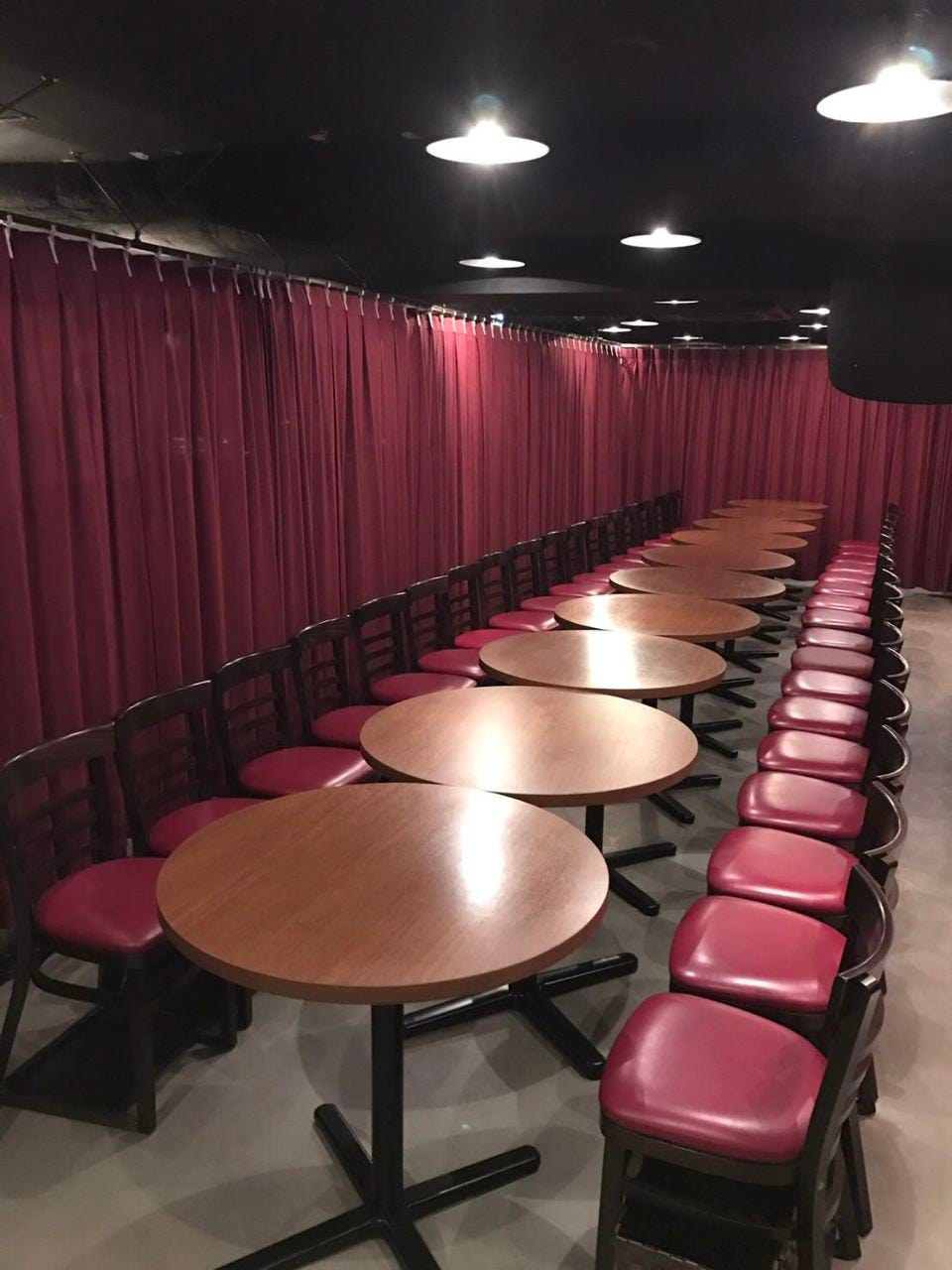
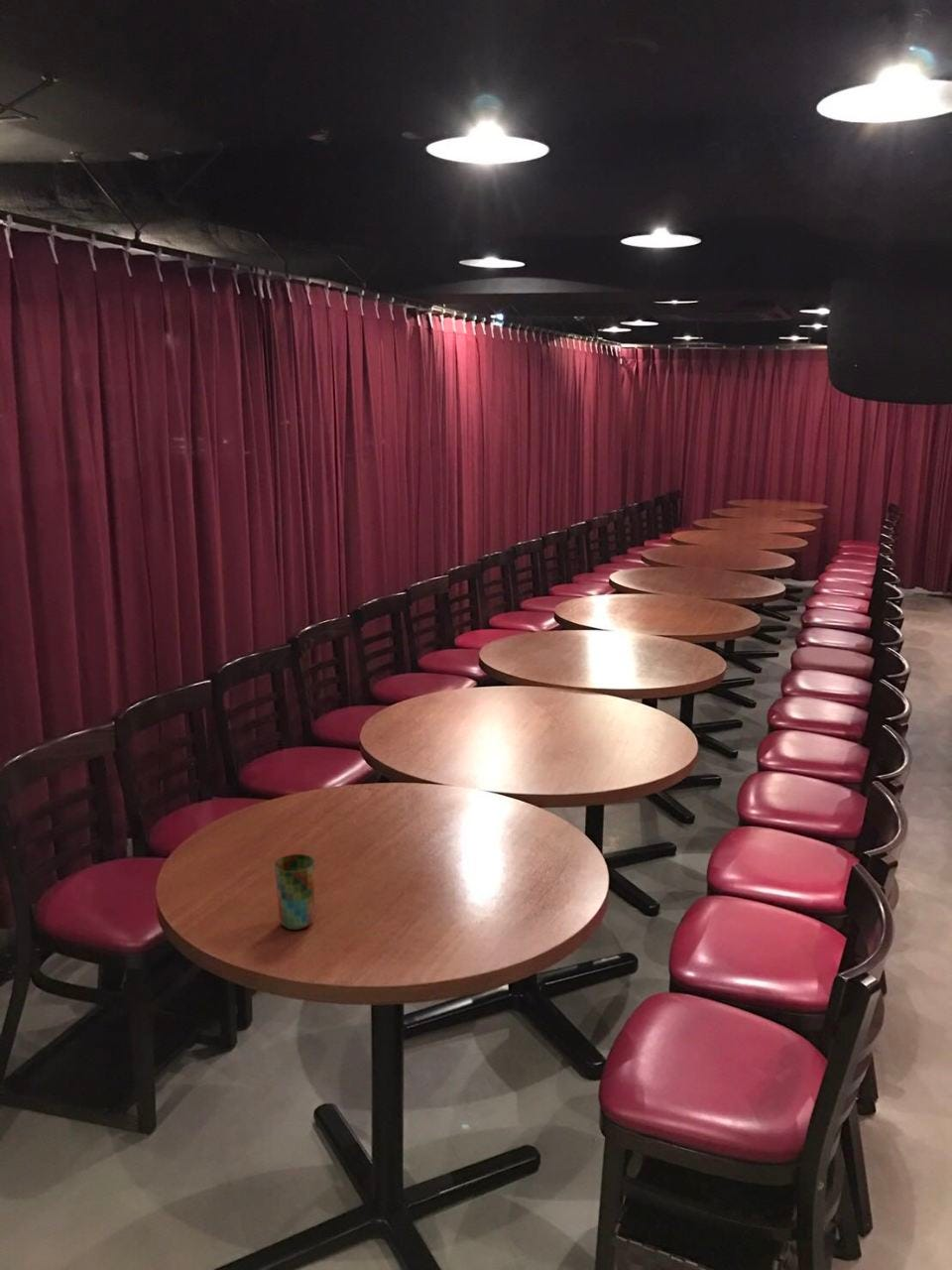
+ cup (296, 893)
